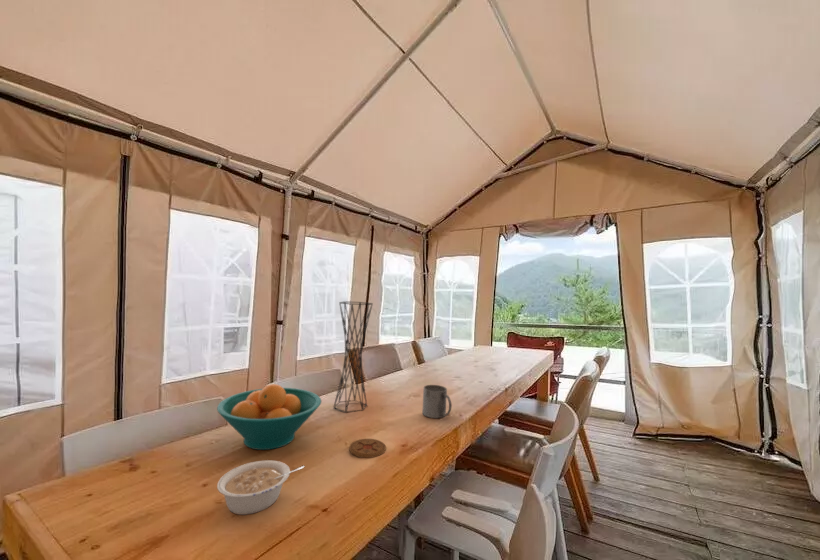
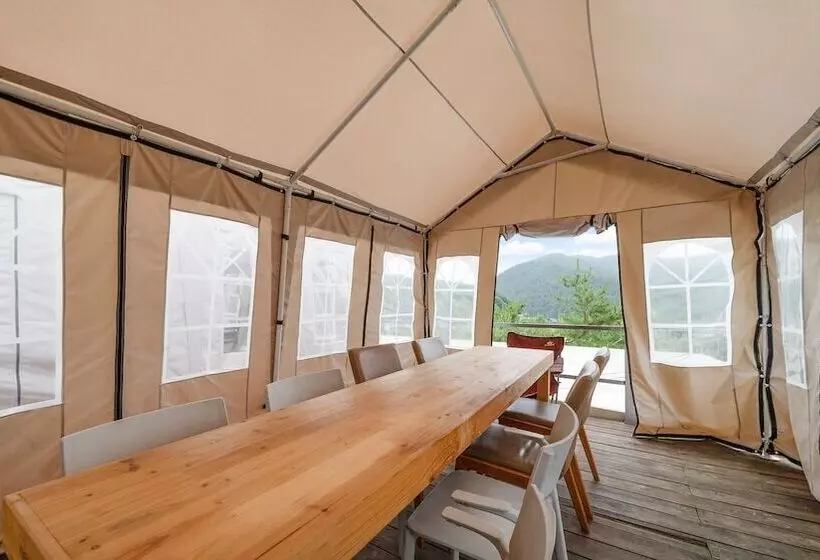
- coaster (367, 447)
- vase (352, 354)
- mug (438, 402)
- legume (257, 484)
- fruit bowl (271, 412)
